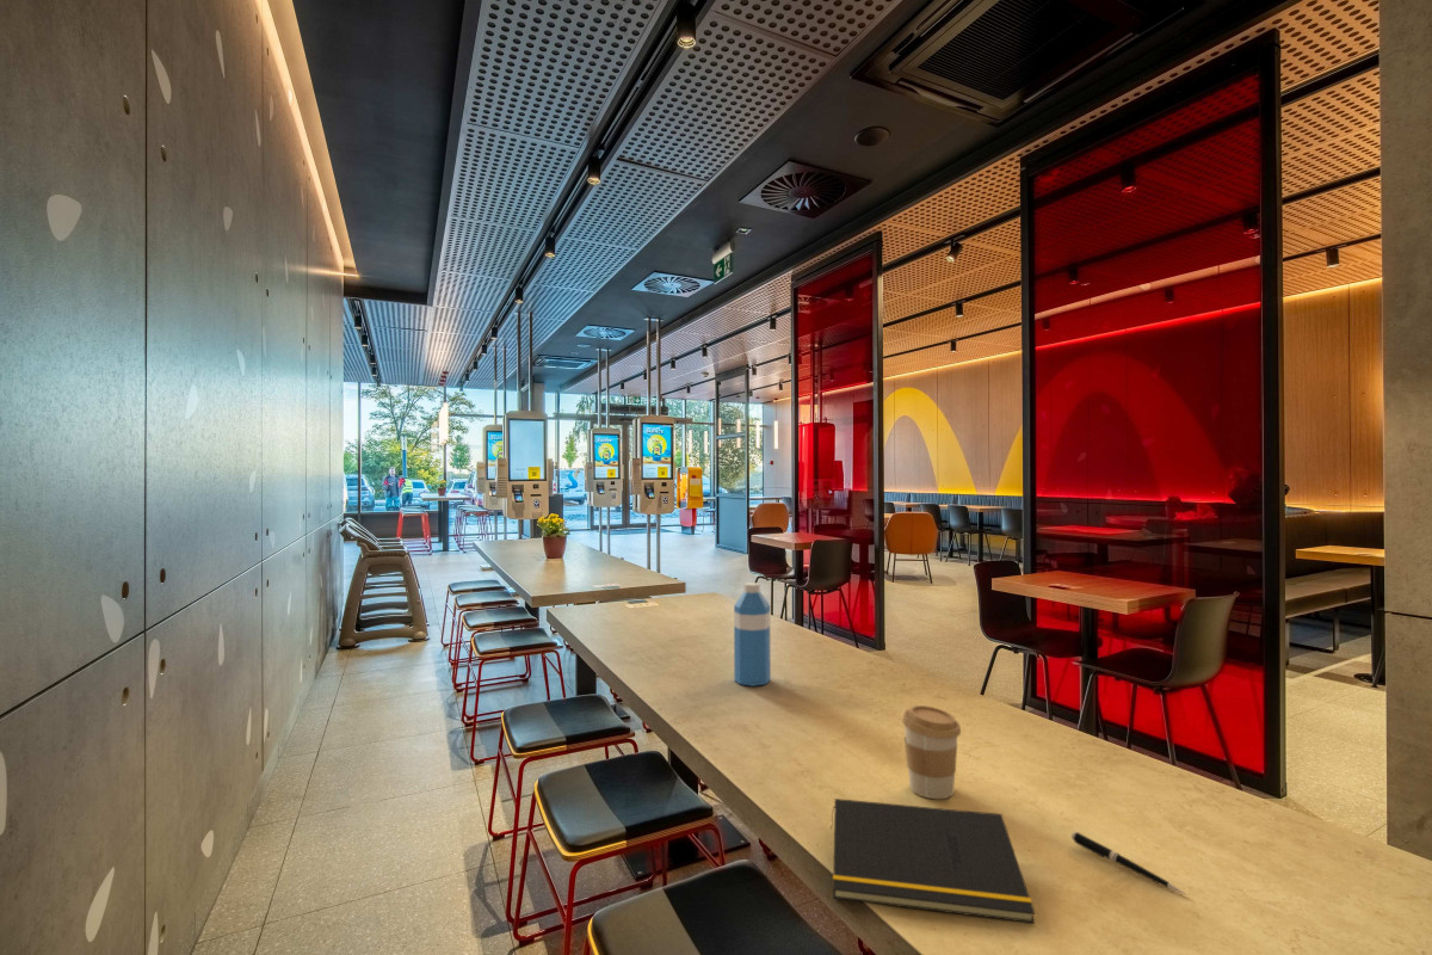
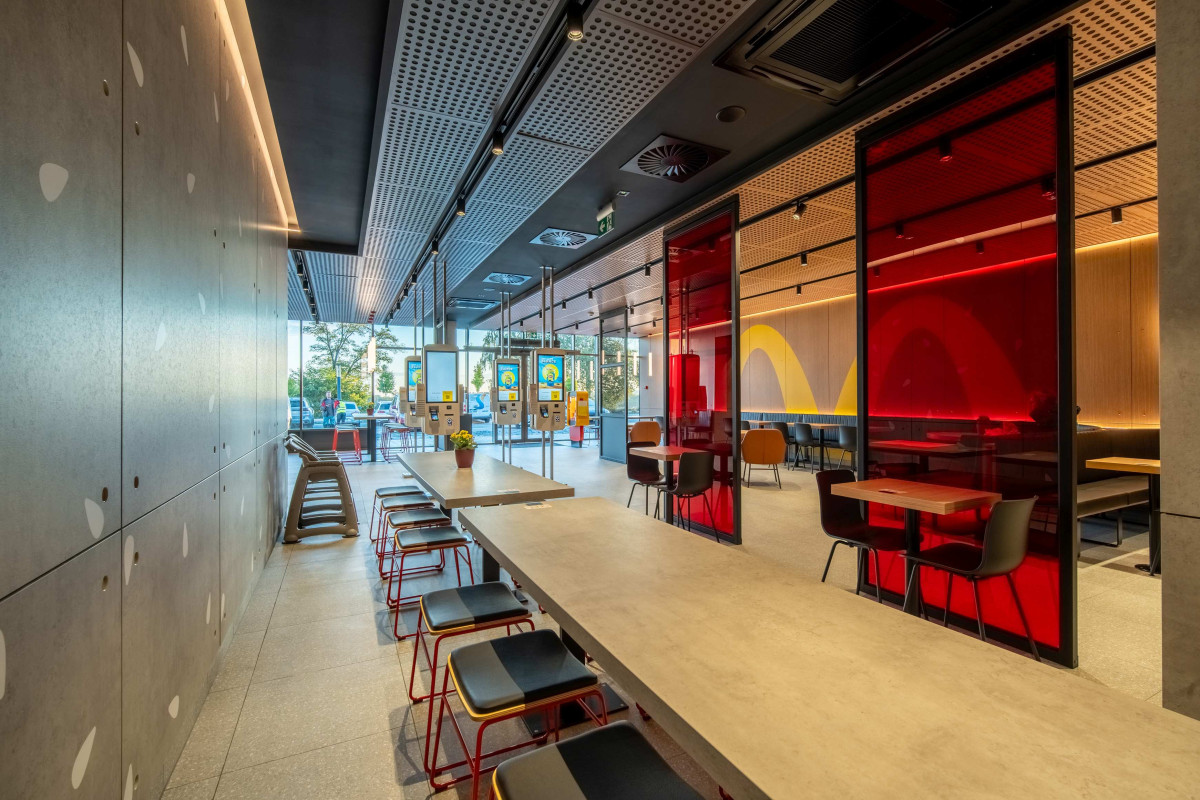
- notepad (922, 852)
- coffee cup (931, 750)
- pen (1125, 861)
- water bottle (752, 631)
